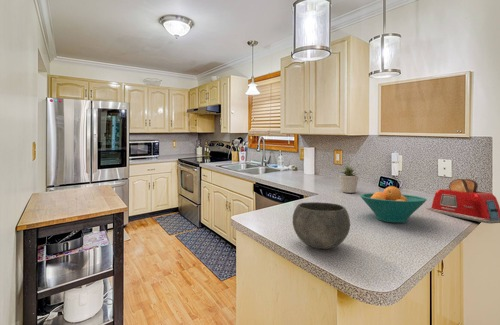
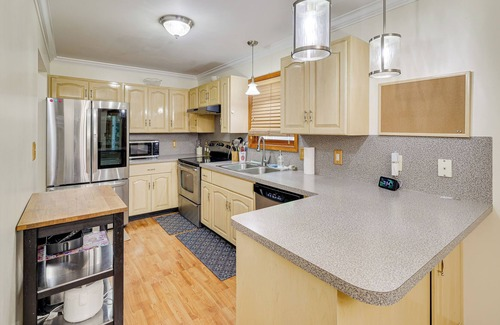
- potted plant (349, 178)
- toaster (463, 197)
- fruit bowl (391, 203)
- bowl (320, 225)
